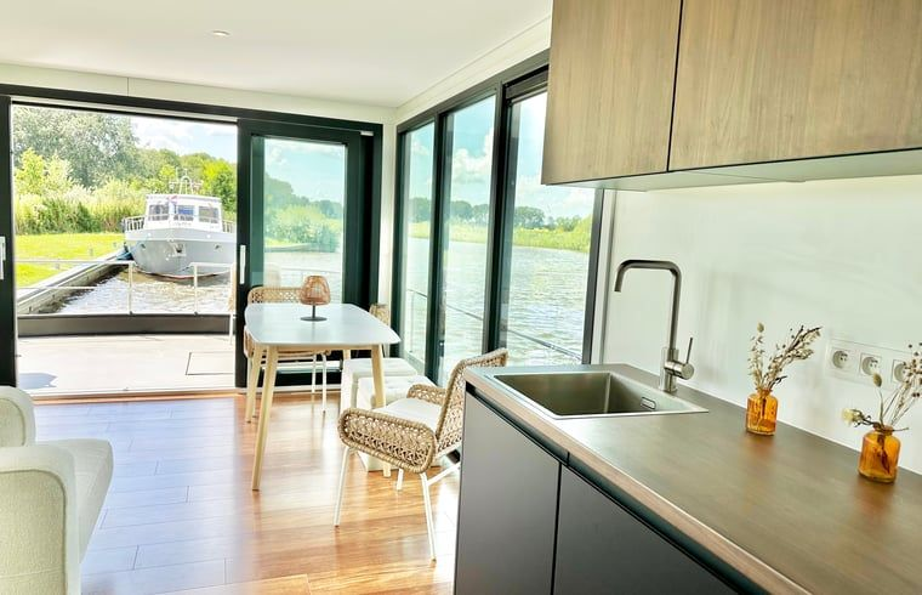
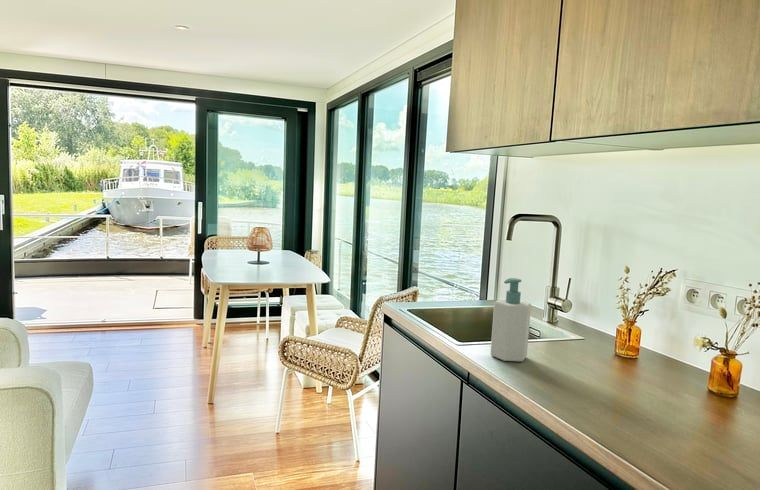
+ soap bottle (511, 317)
